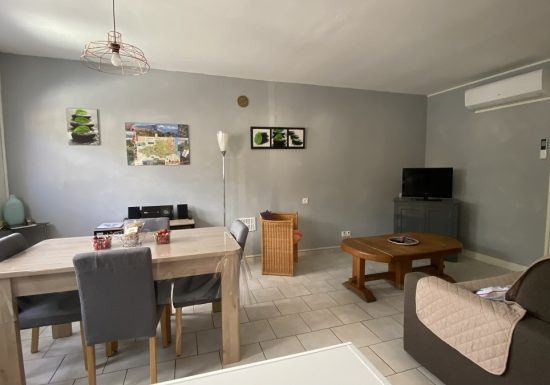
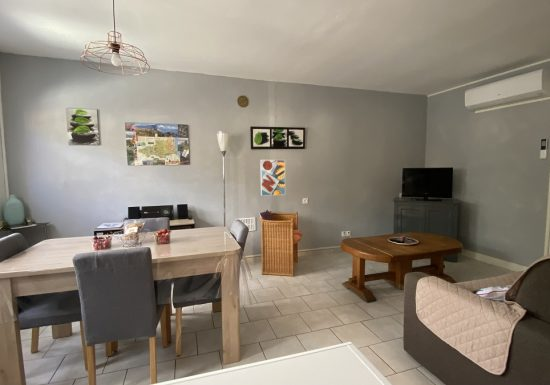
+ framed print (273, 177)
